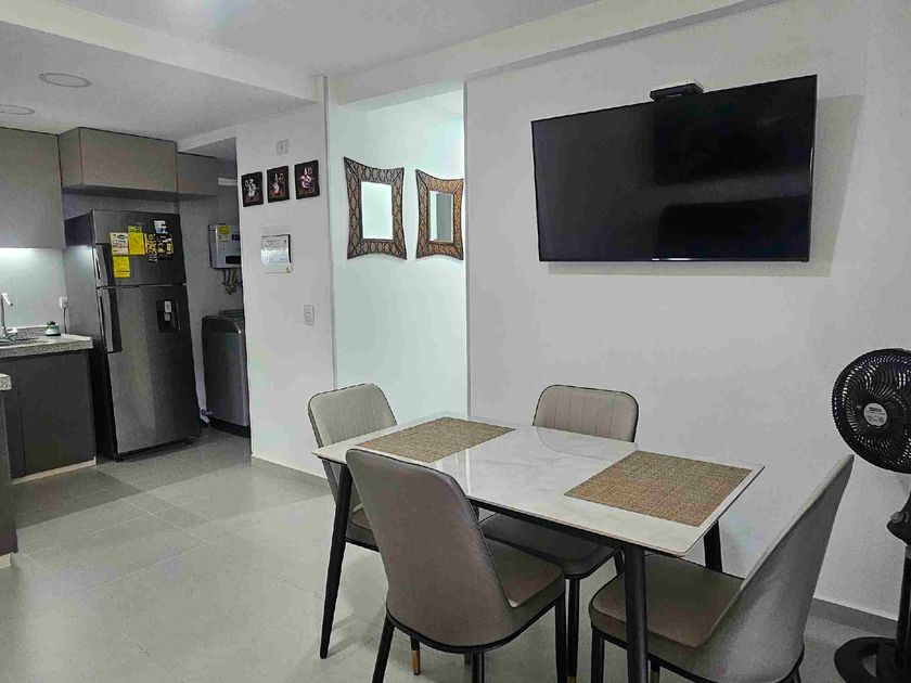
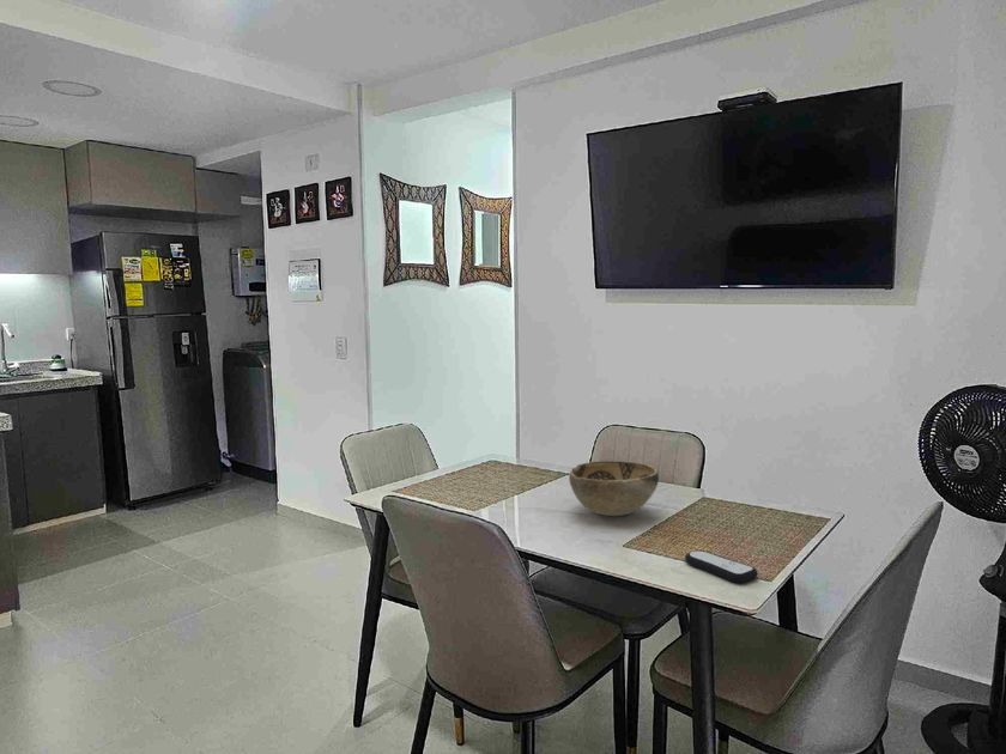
+ decorative bowl (613, 491)
+ remote control (719, 565)
